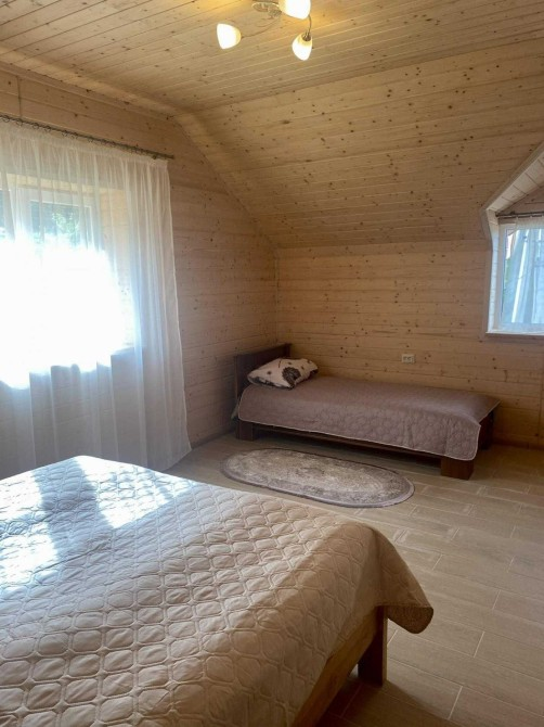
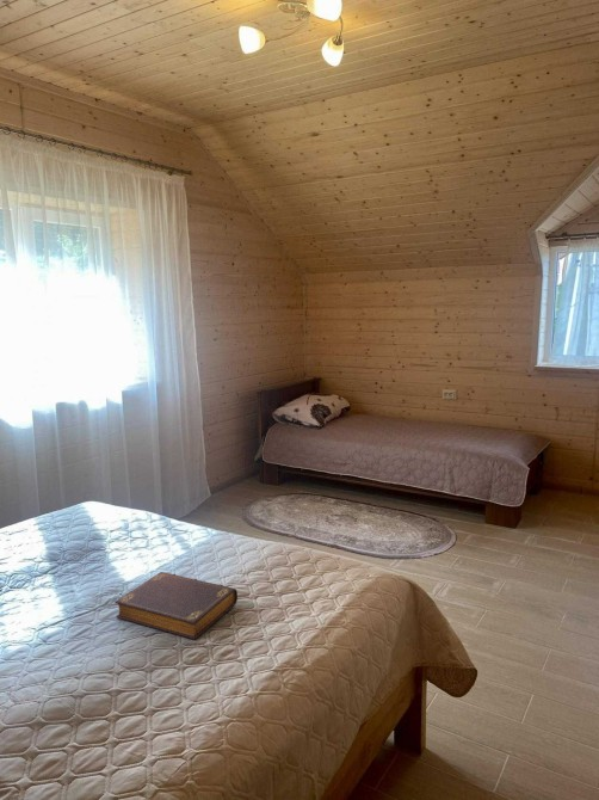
+ book (178, 601)
